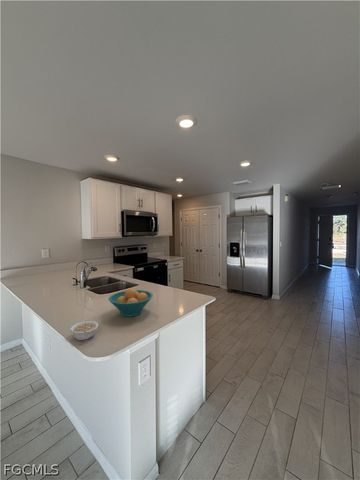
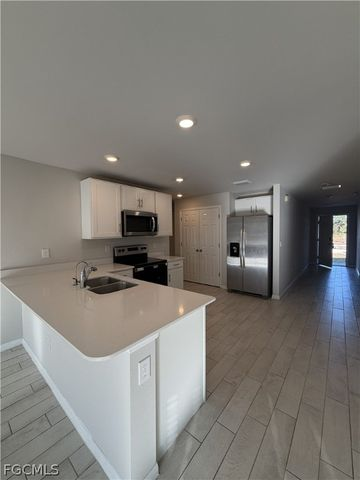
- fruit bowl (131, 300)
- legume (85, 330)
